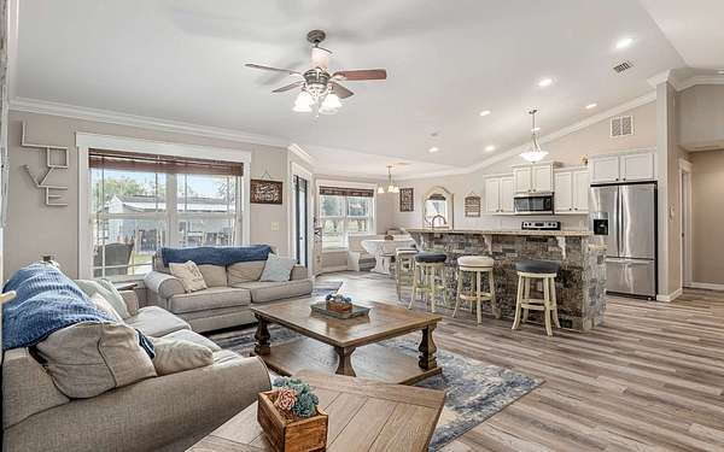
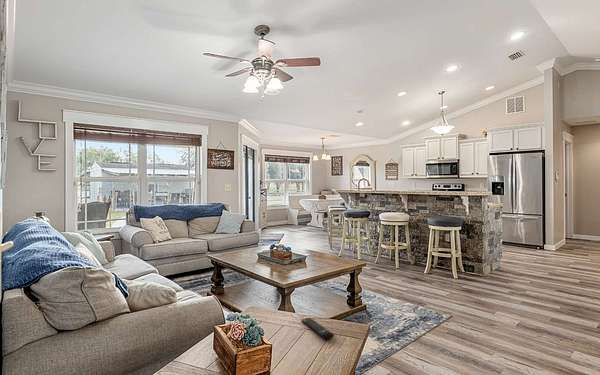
+ remote control (316, 327)
